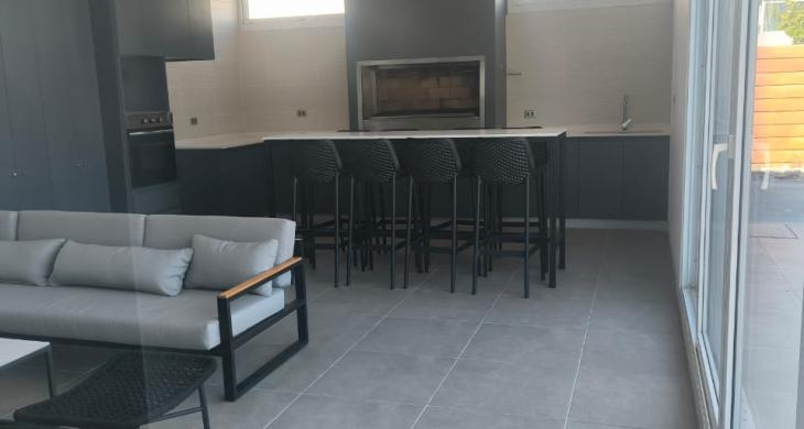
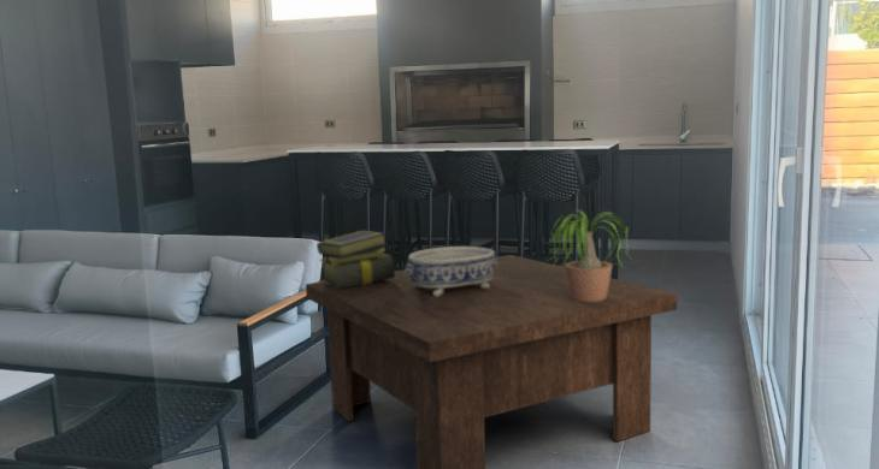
+ stack of books (355, 257)
+ potted plant (578, 254)
+ coffee table (480, 354)
+ decorative bowl (452, 269)
